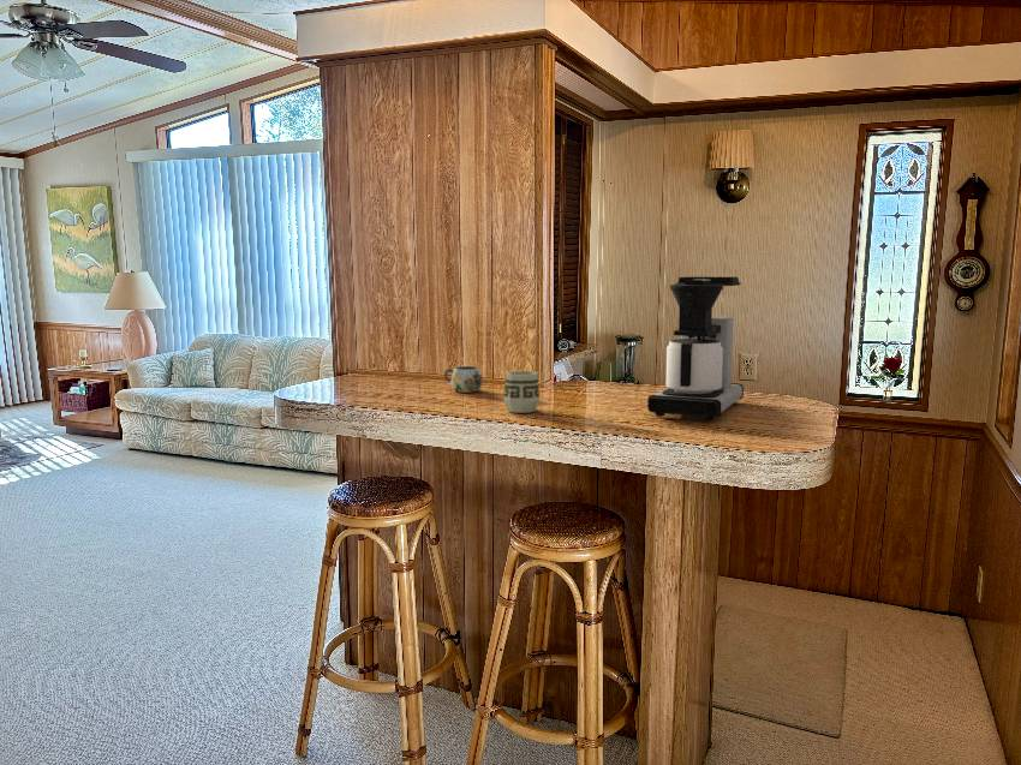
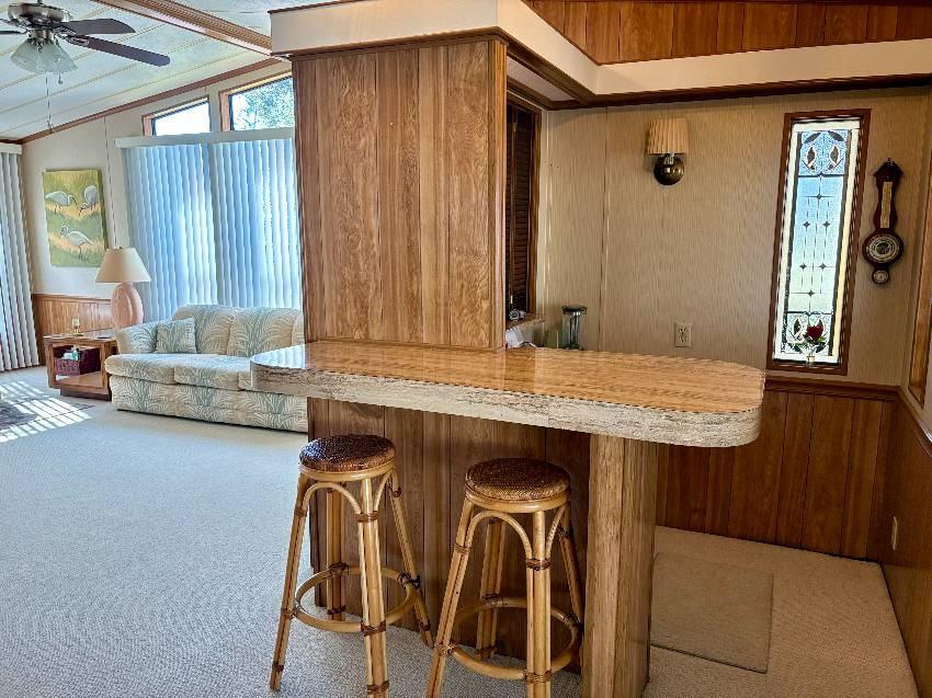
- cup (521, 392)
- coffee maker (699, 343)
- mug (462, 378)
